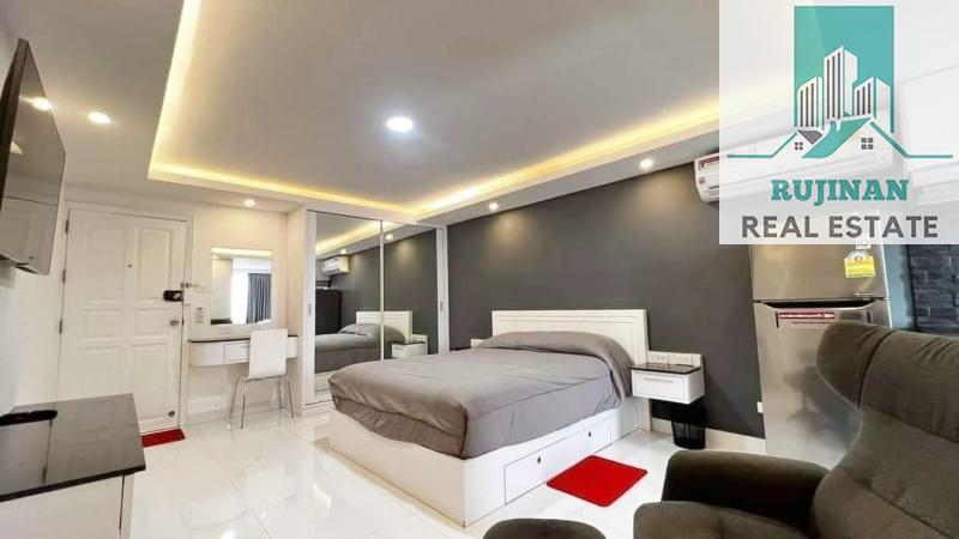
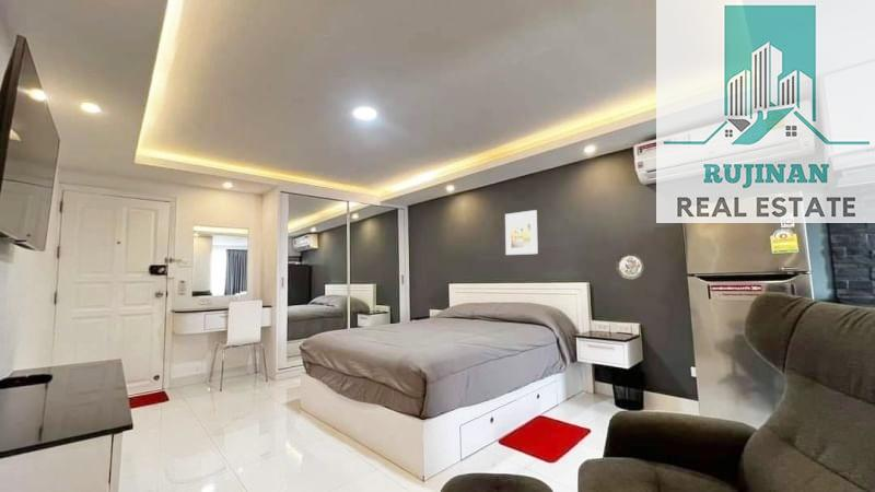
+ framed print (521, 233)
+ decorative plate (629, 266)
